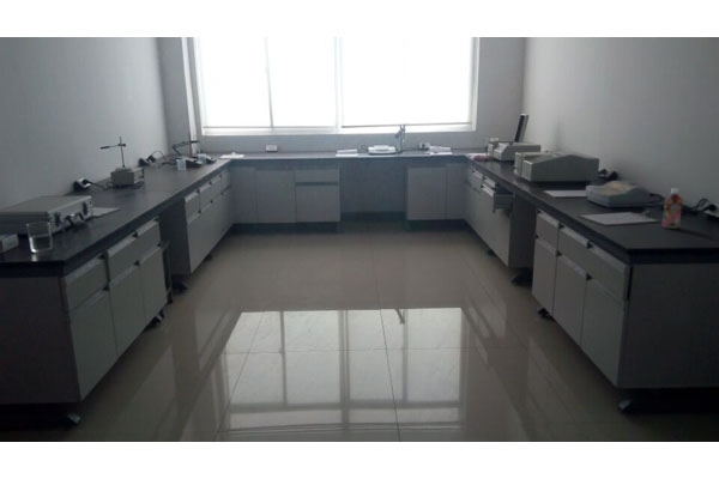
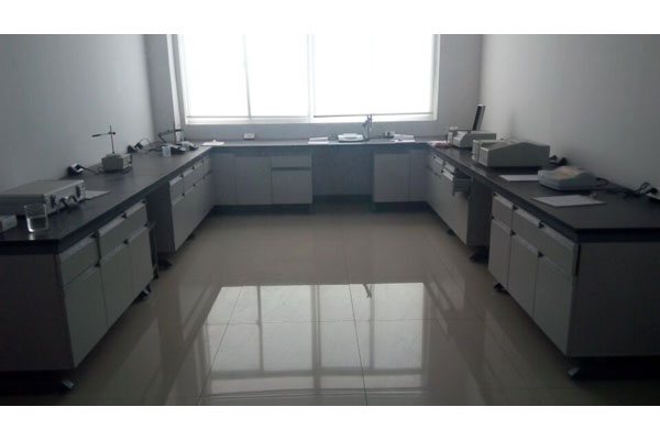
- beverage bottle (672, 208)
